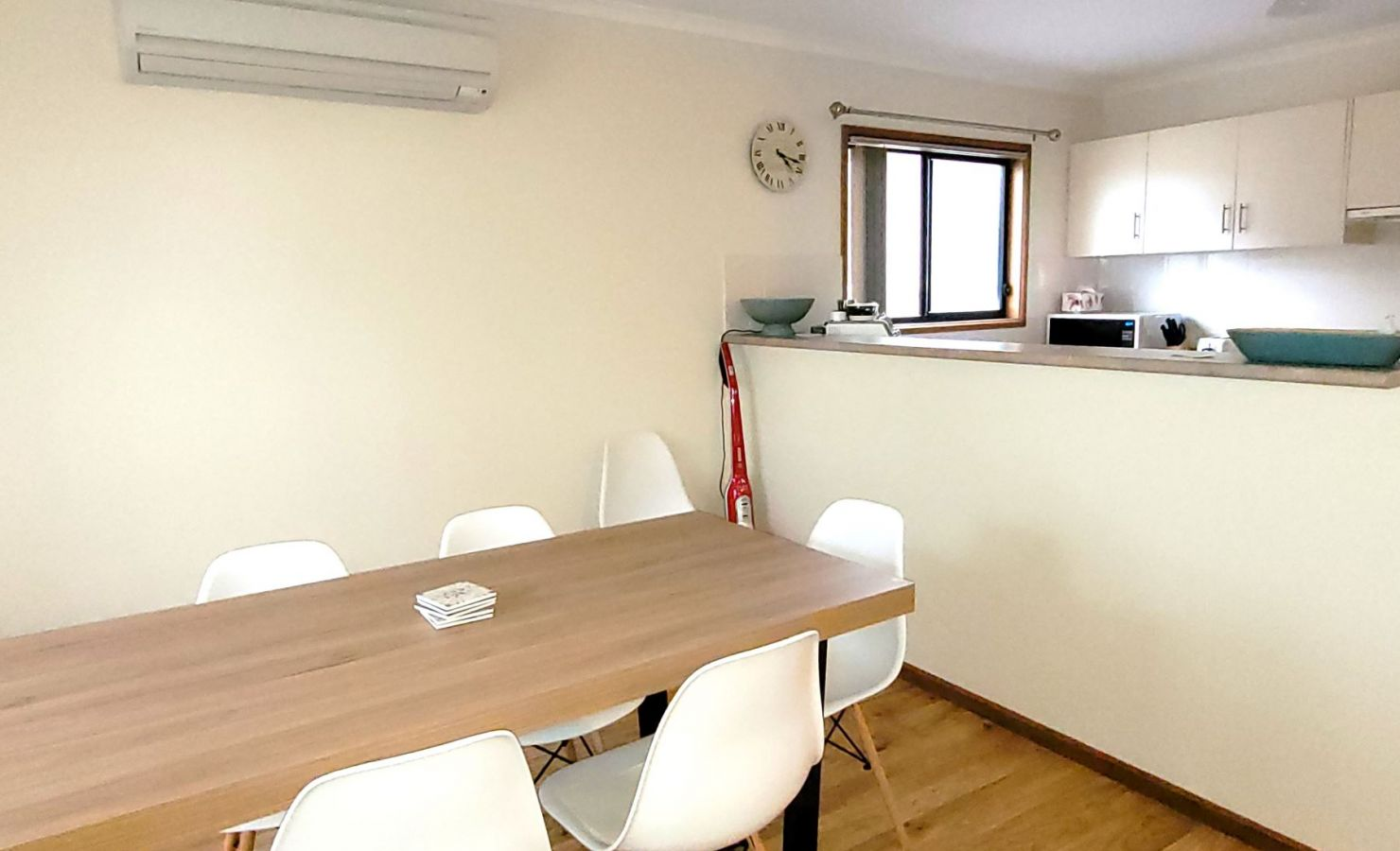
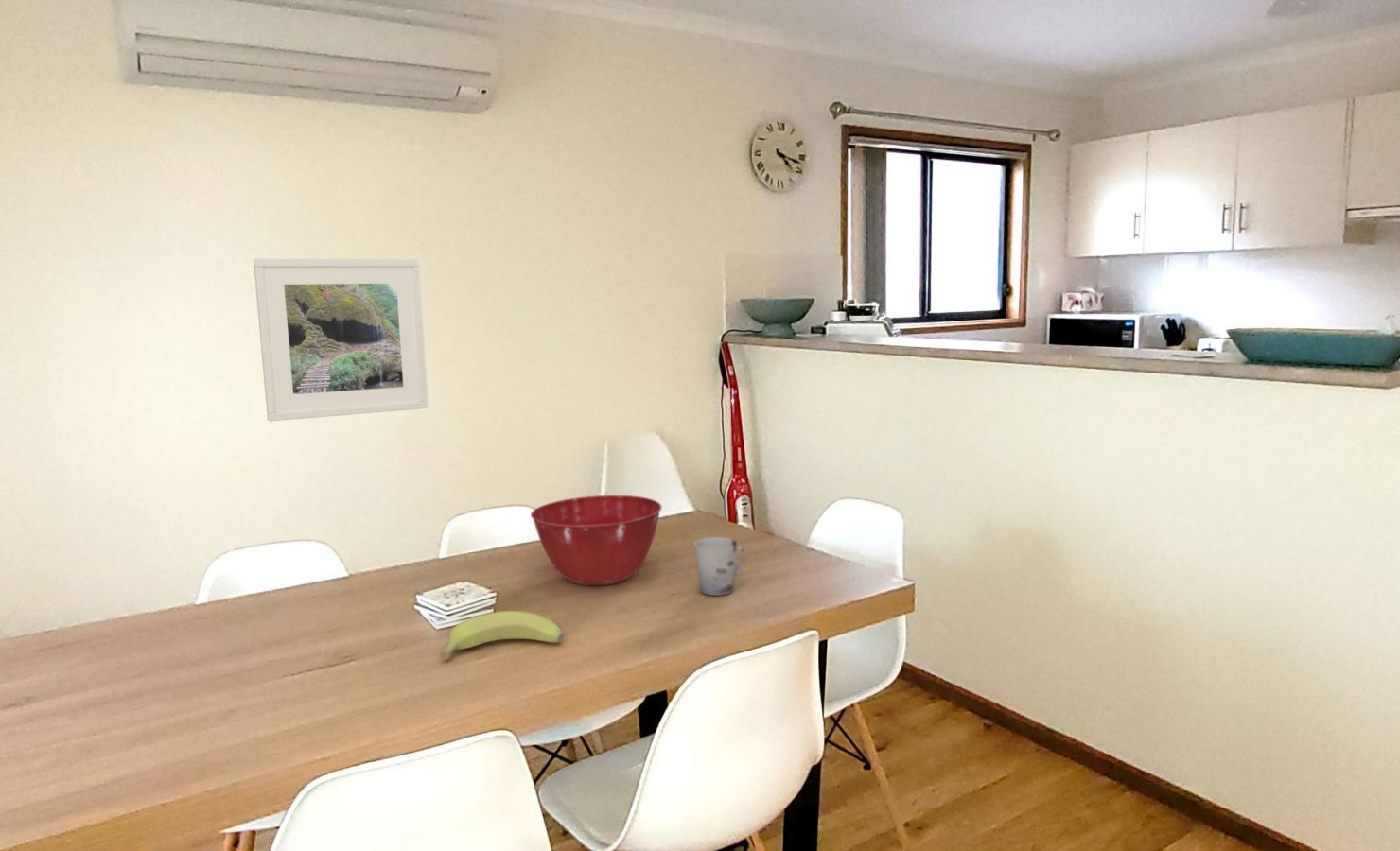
+ cup (722, 564)
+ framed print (345, 338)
+ mixing bowl (597, 542)
+ banana (496, 634)
